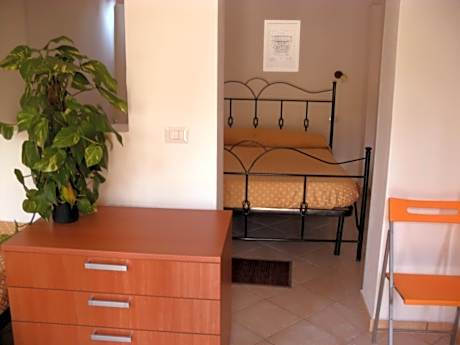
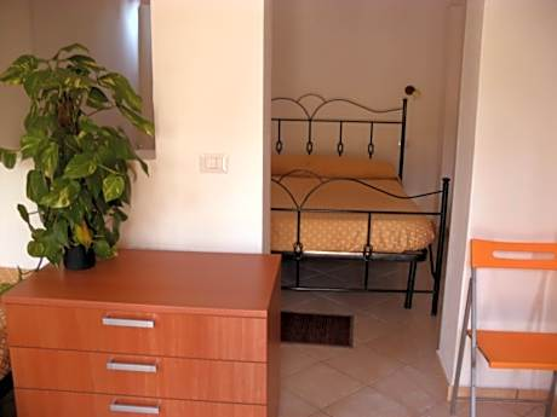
- wall art (281, 46)
